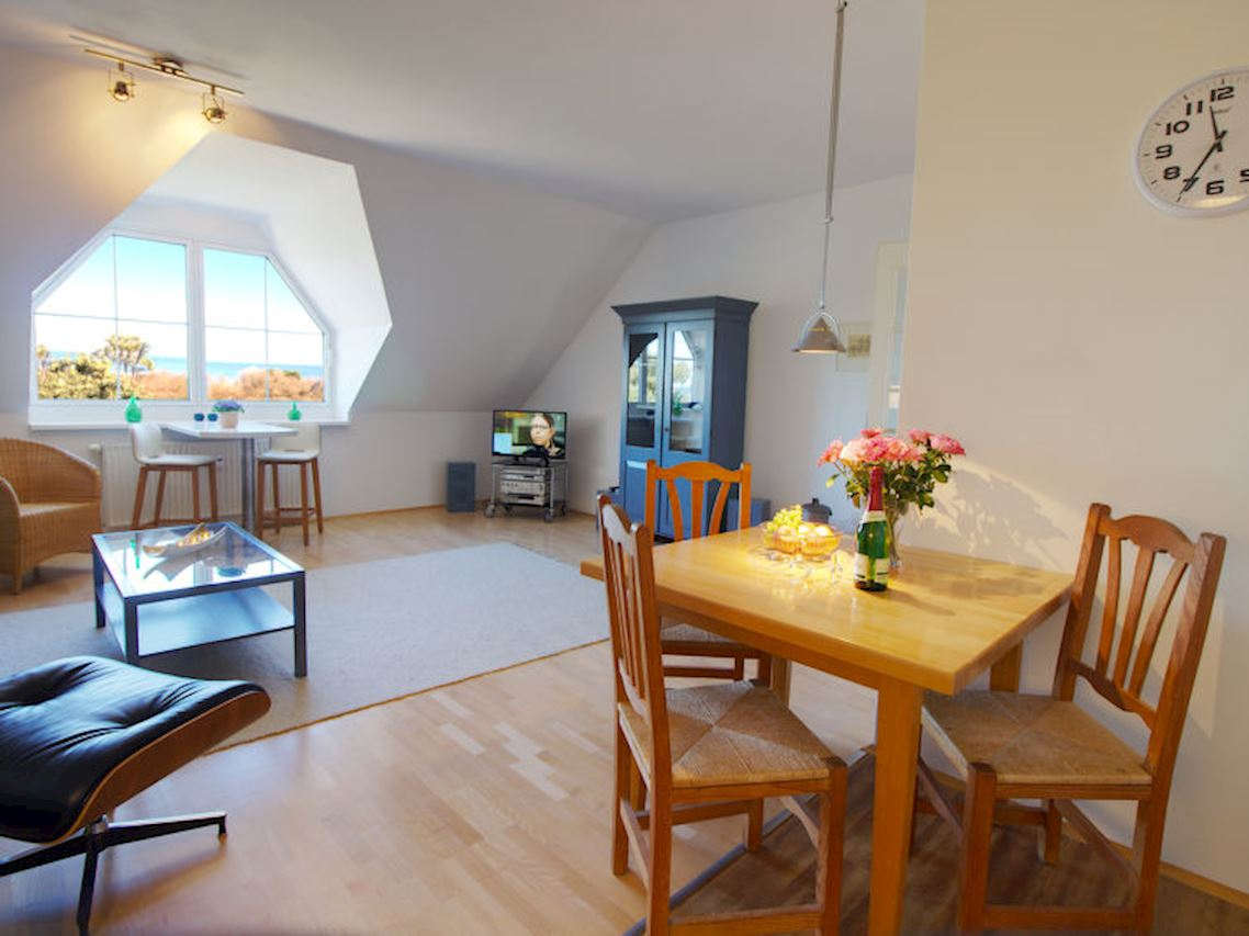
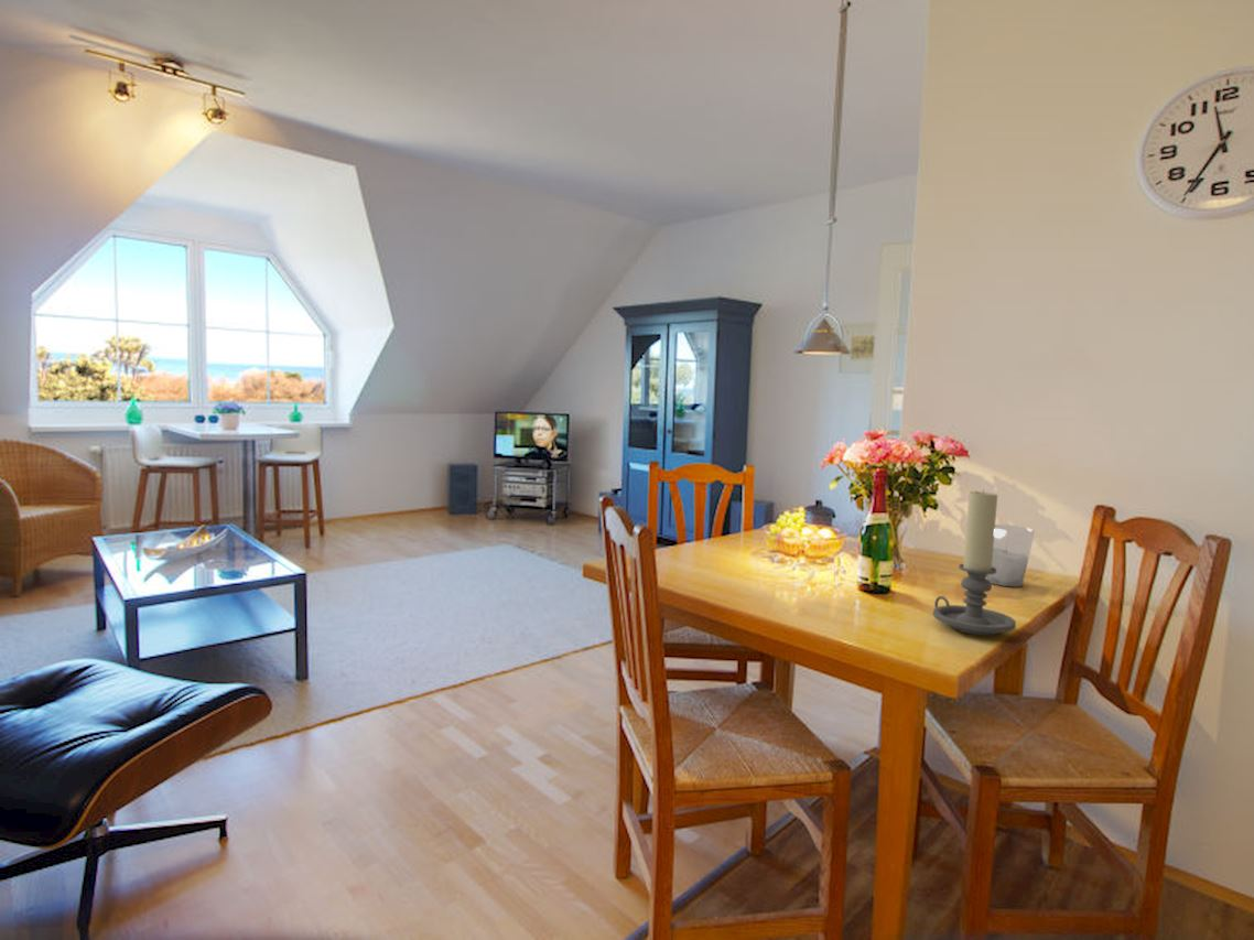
+ drinking glass (1006, 555)
+ candle holder (972, 558)
